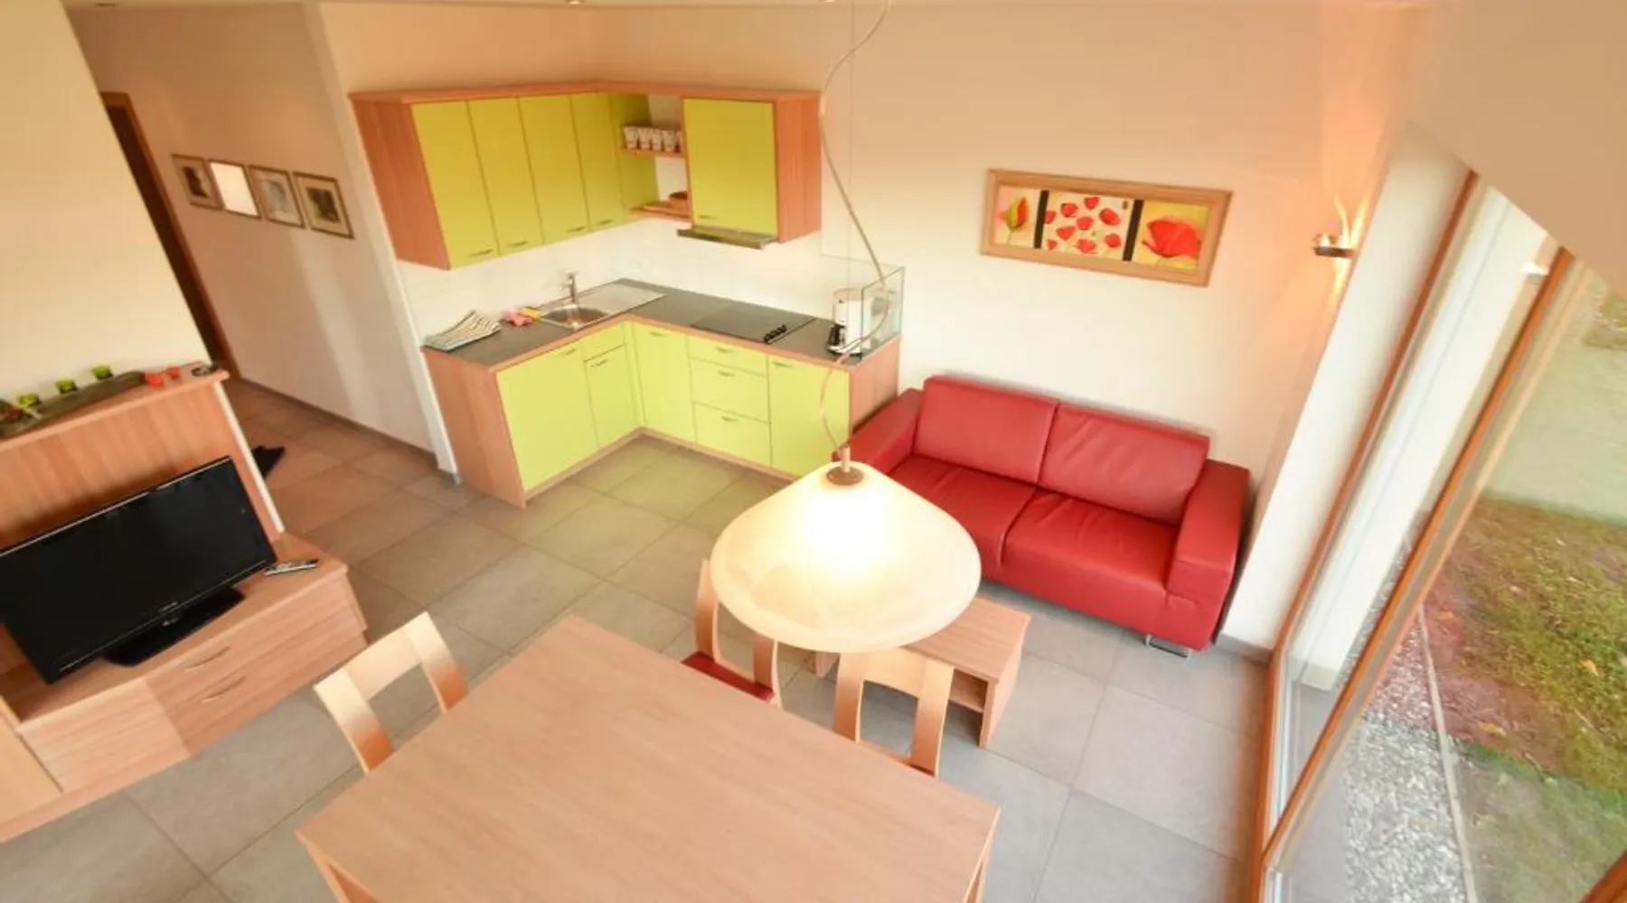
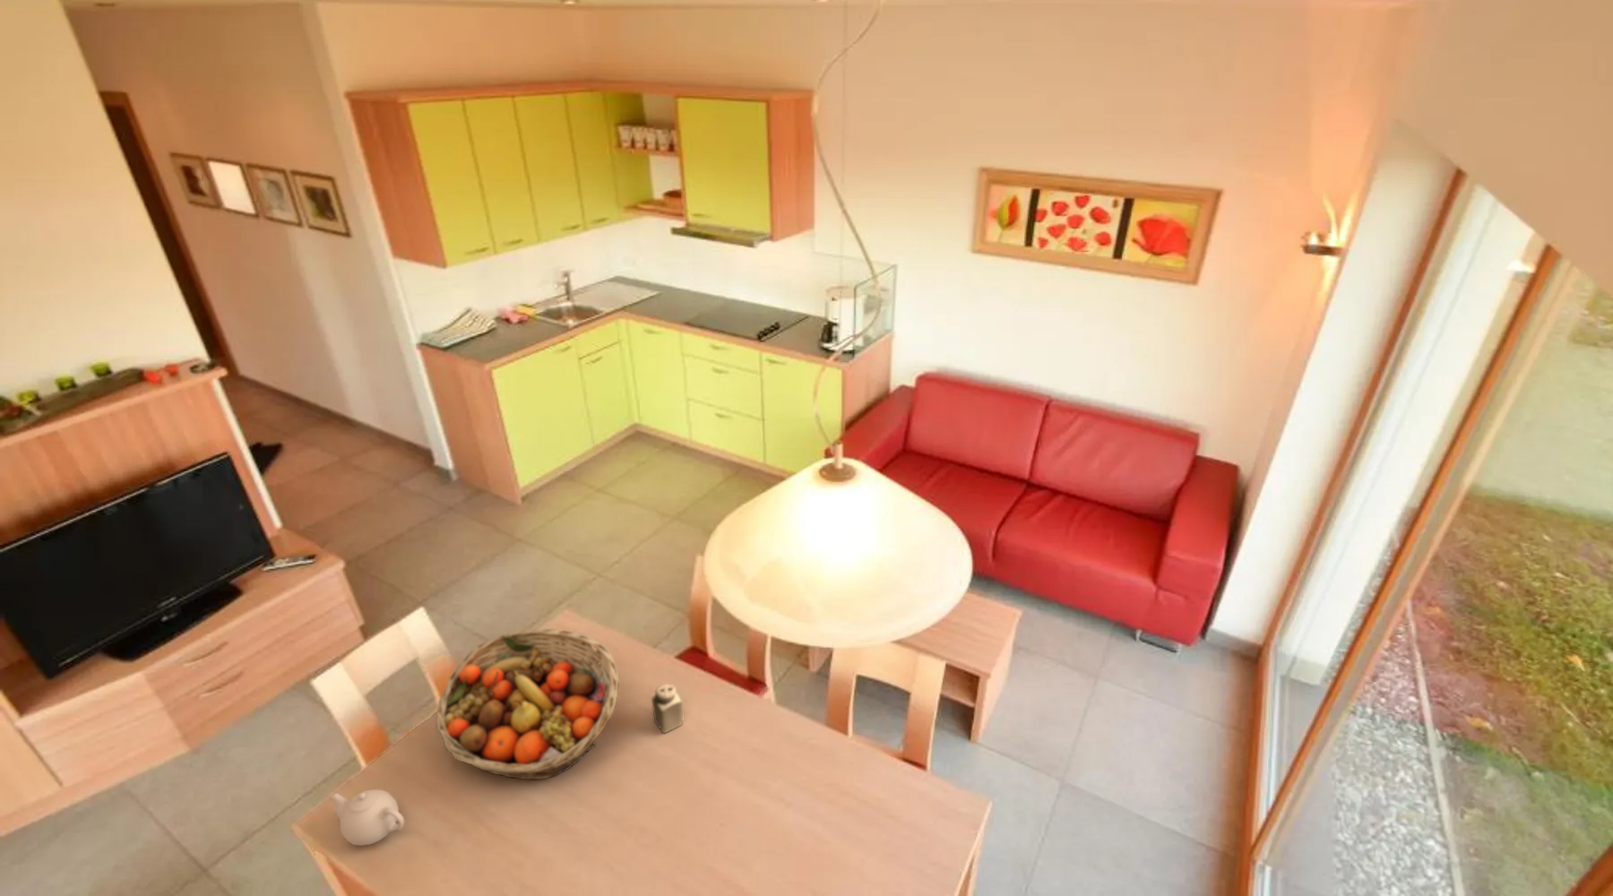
+ fruit basket (531, 704)
+ salt shaker (666, 705)
+ teapot (367, 812)
